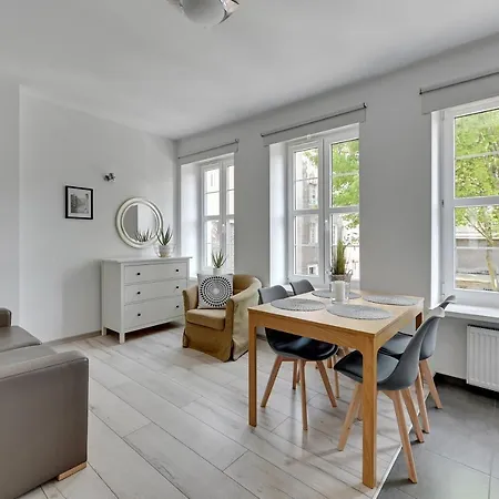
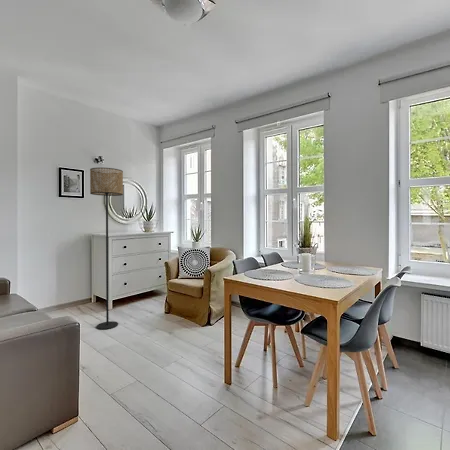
+ floor lamp (107, 248)
